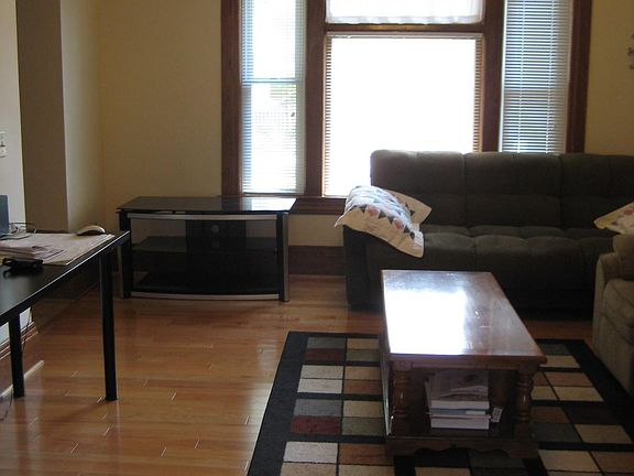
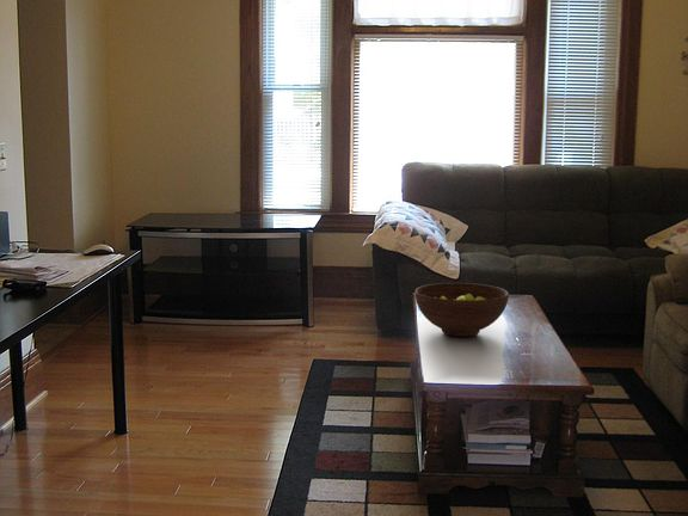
+ fruit bowl (460, 312)
